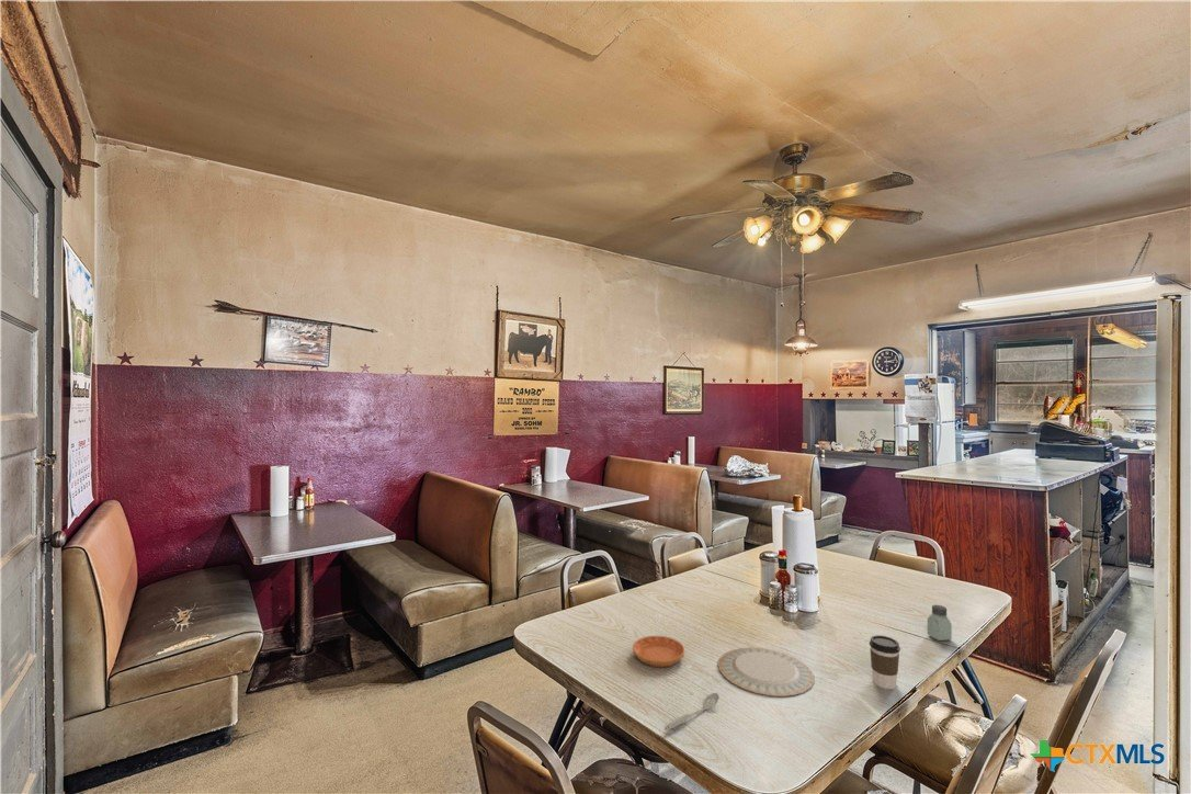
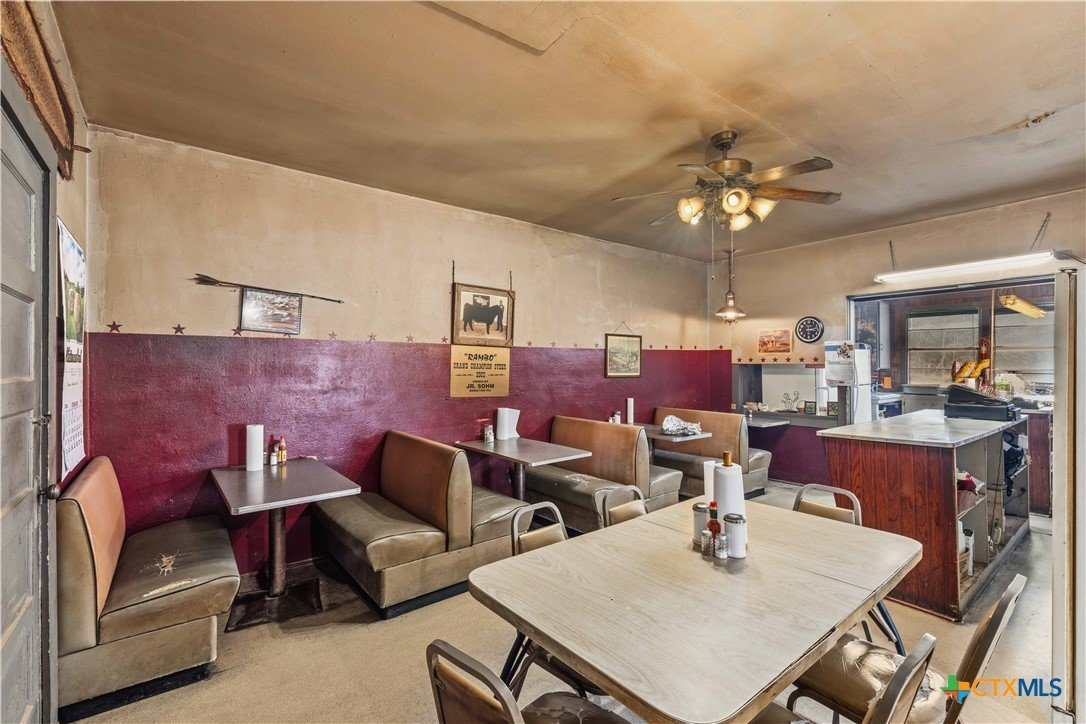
- saucer (658, 651)
- coffee cup (884, 661)
- saltshaker (939, 622)
- chinaware (764, 668)
- spoon (692, 713)
